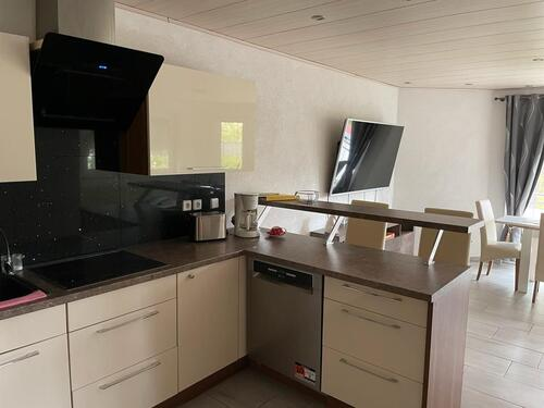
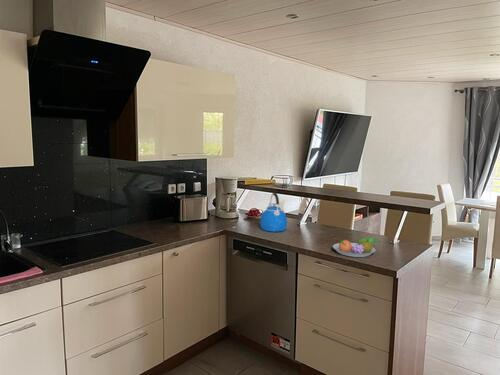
+ kettle (272, 210)
+ fruit bowl (355, 244)
